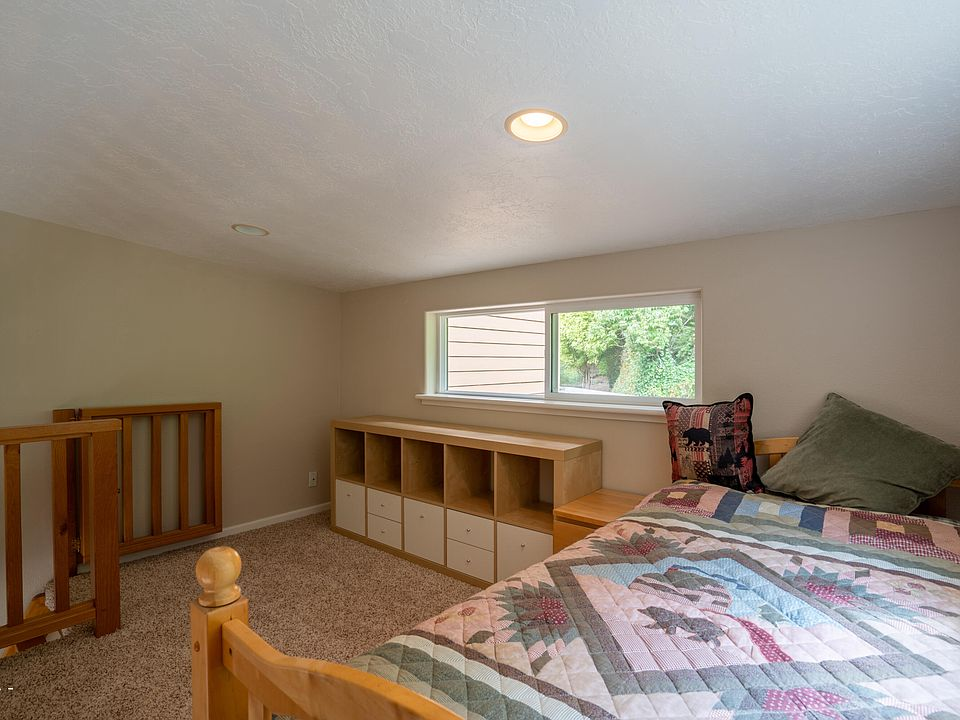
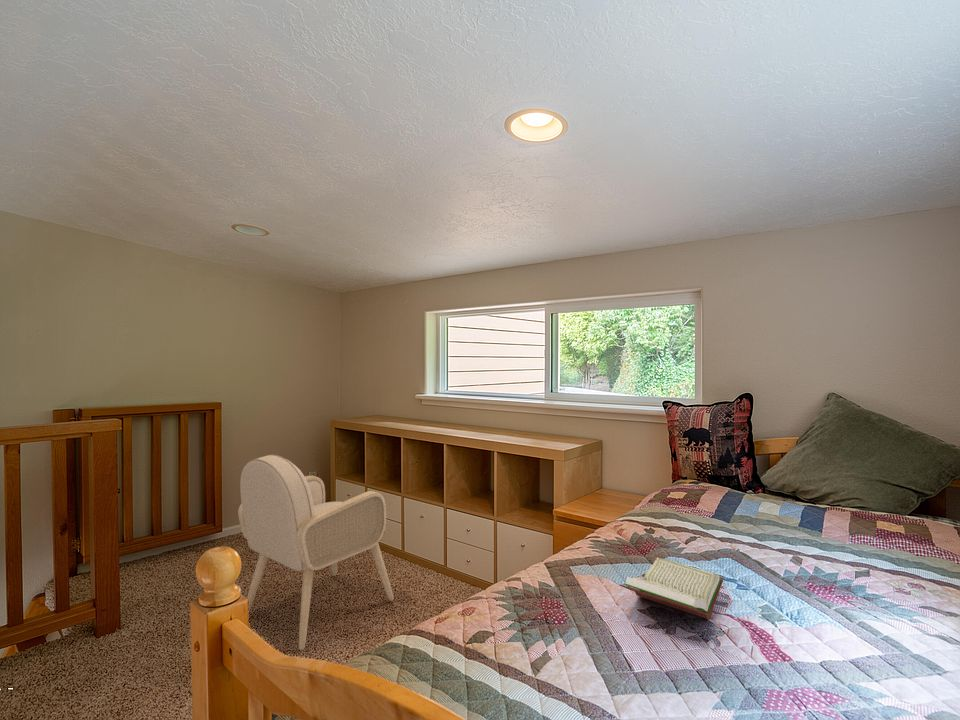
+ book (673, 588)
+ armchair (316, 528)
